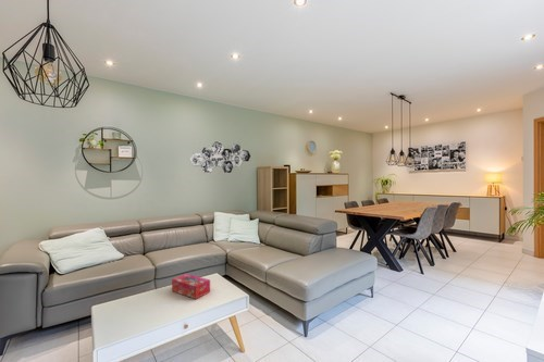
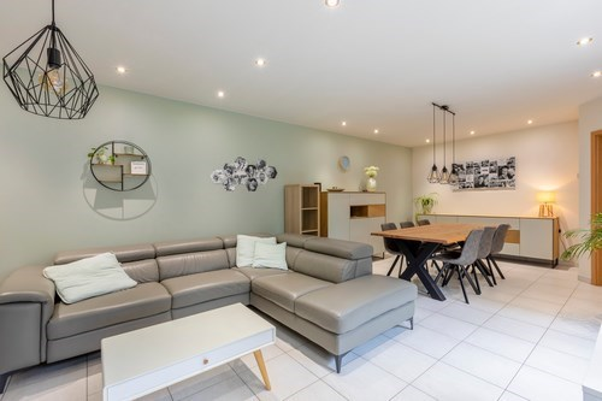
- tissue box (190, 285)
